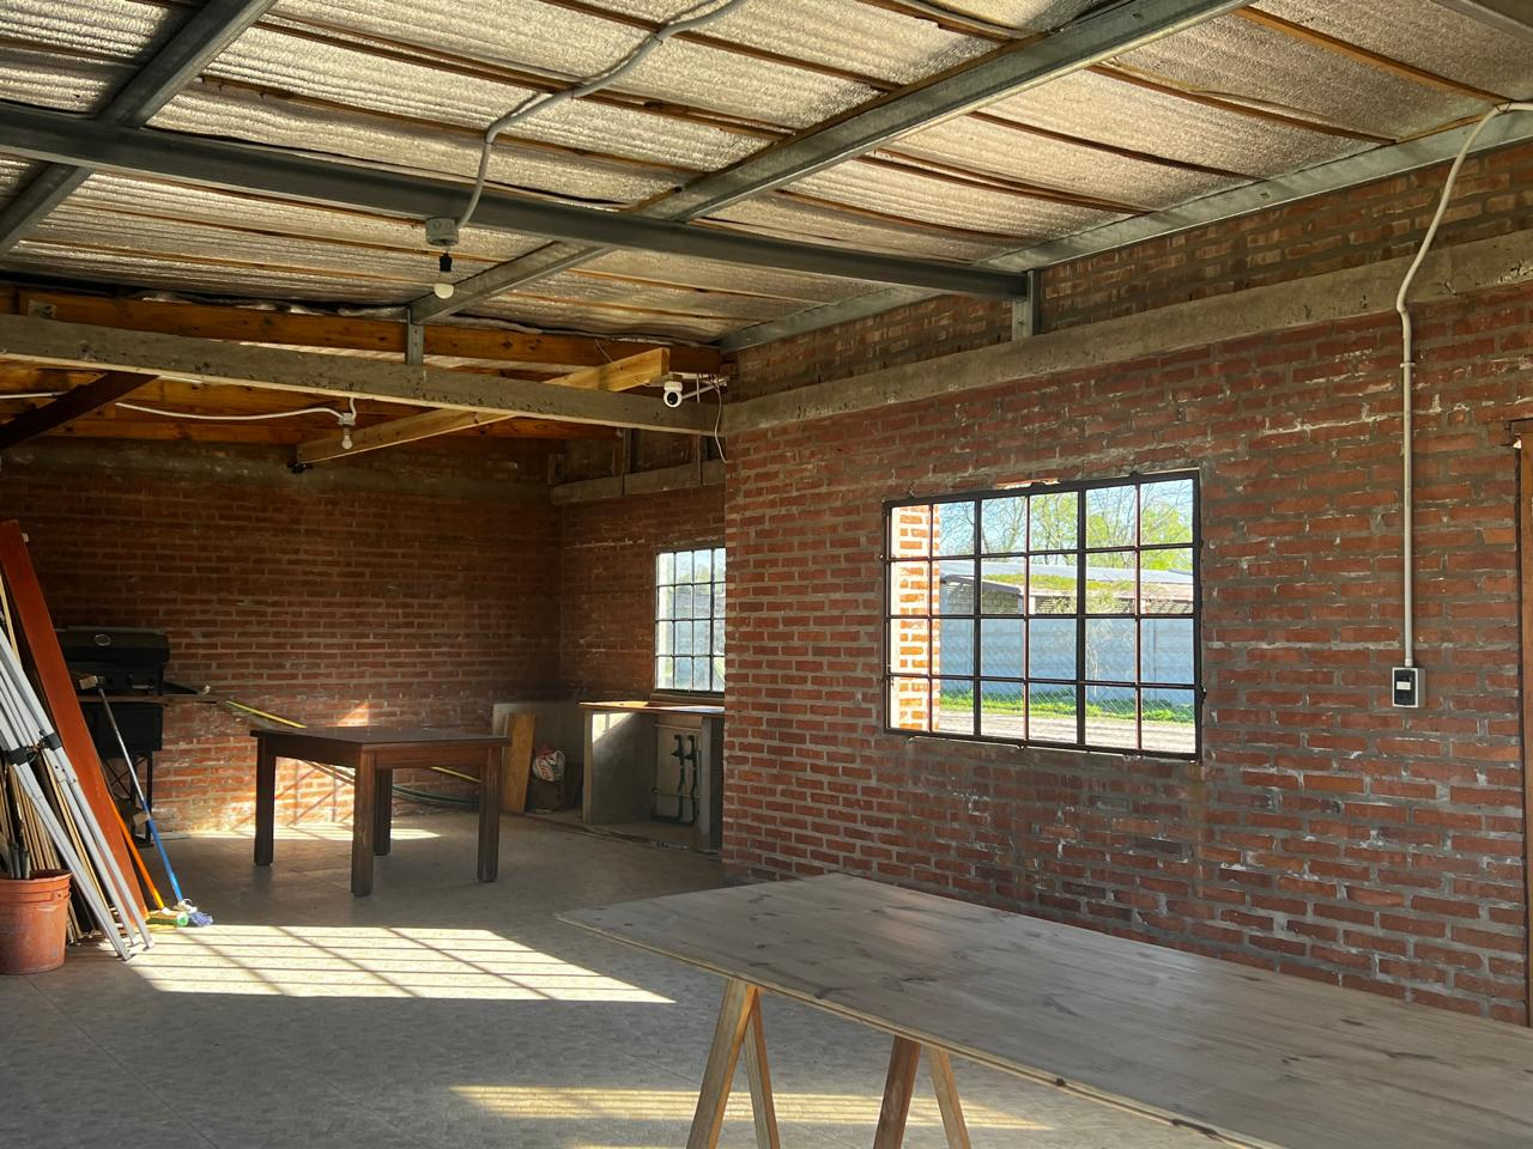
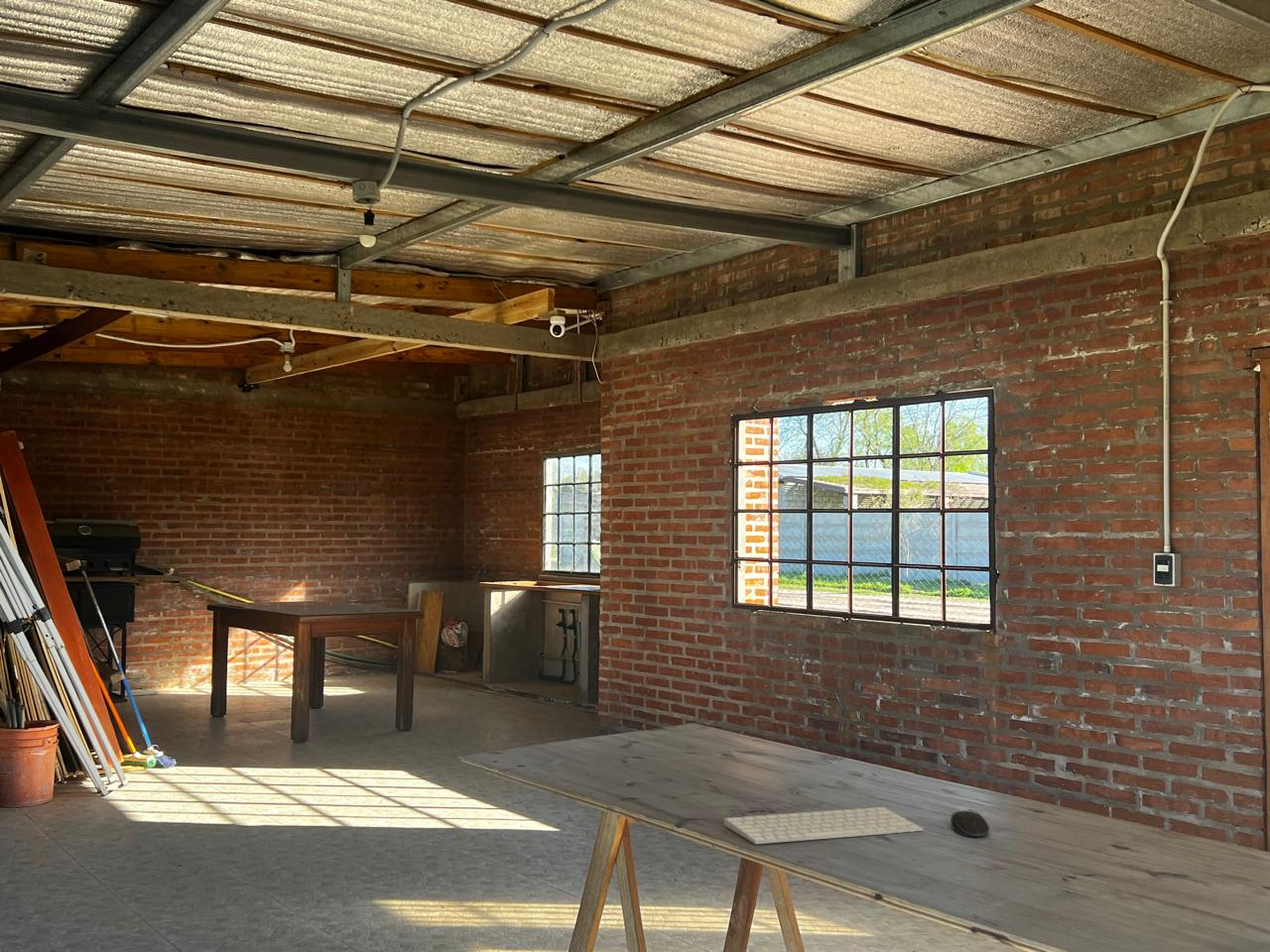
+ computer mouse (969, 822)
+ computer keyboard (823, 824)
